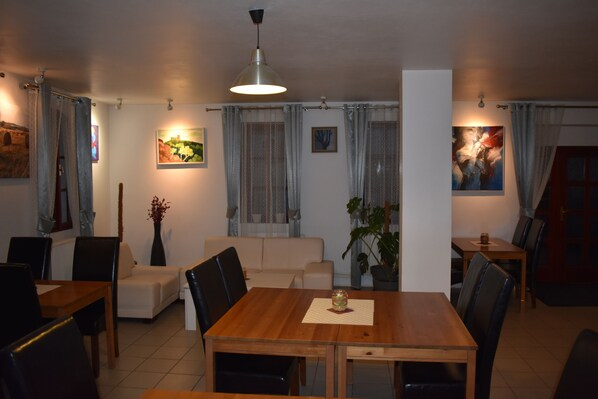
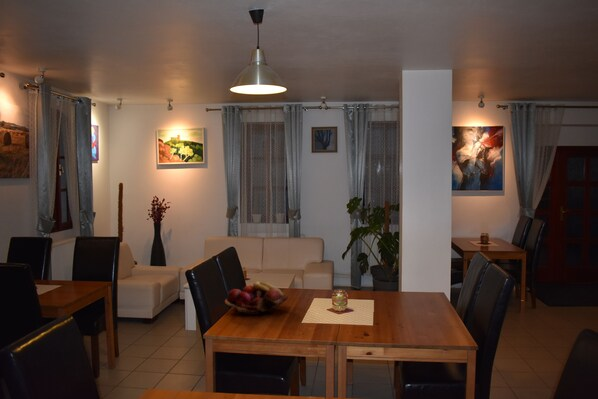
+ fruit basket (257, 296)
